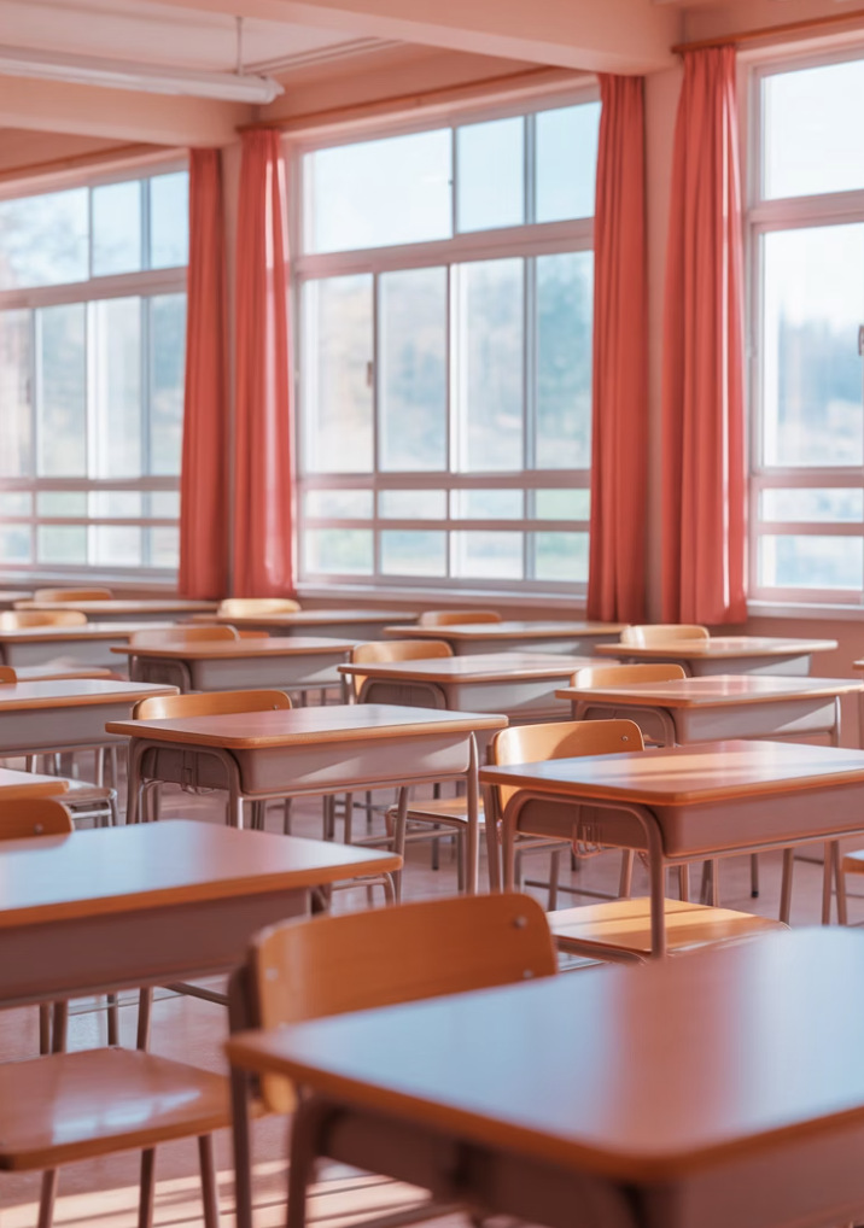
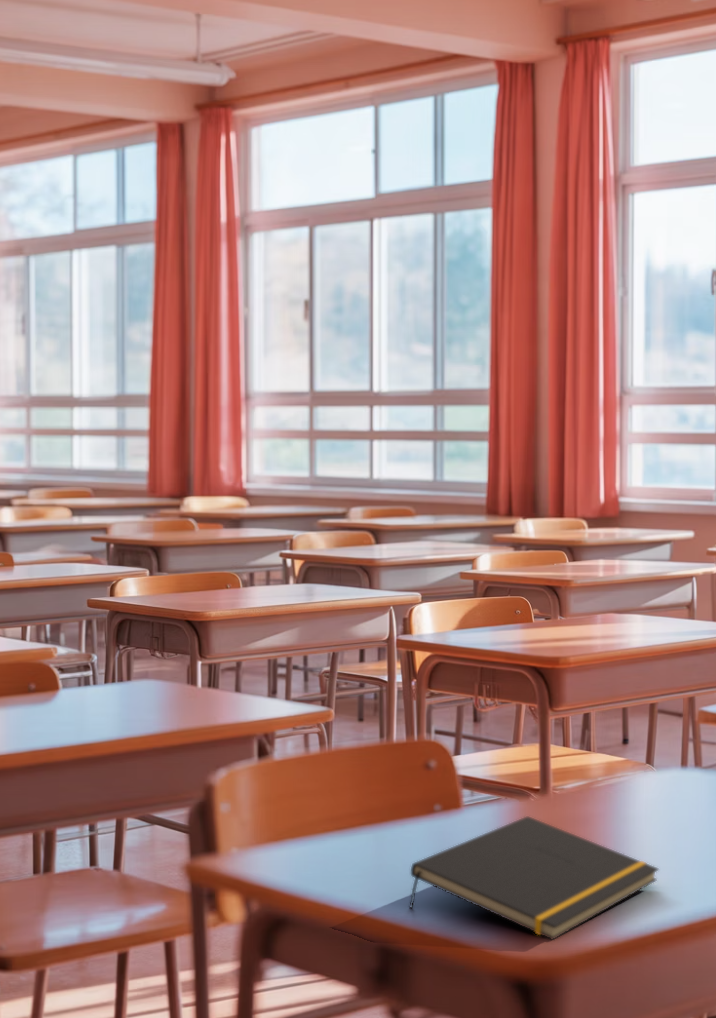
+ notepad (538, 872)
